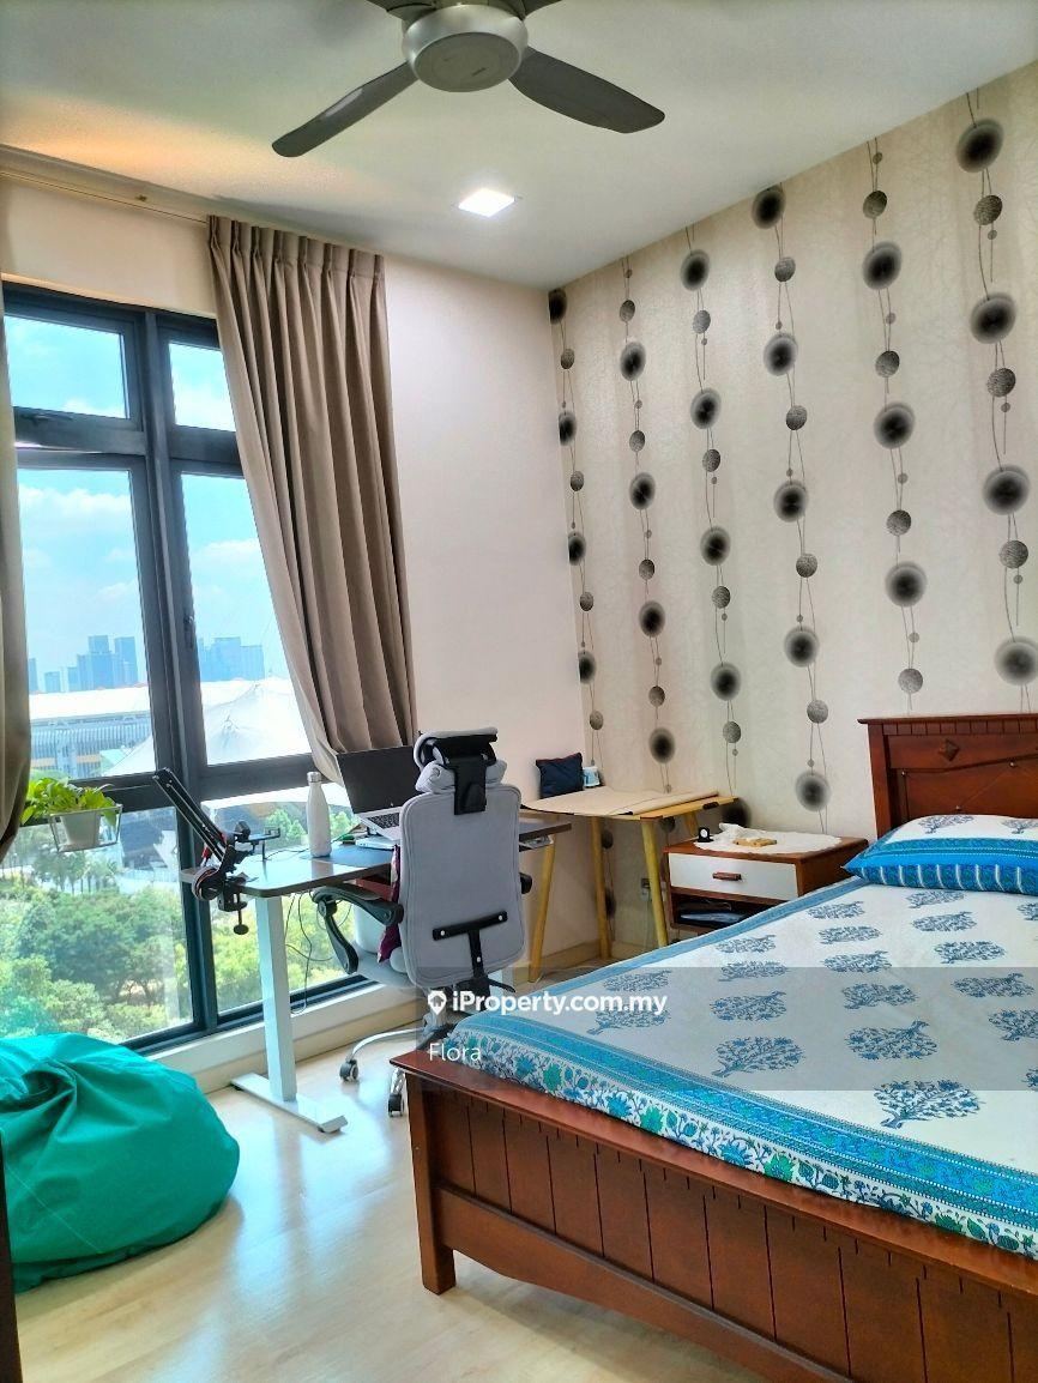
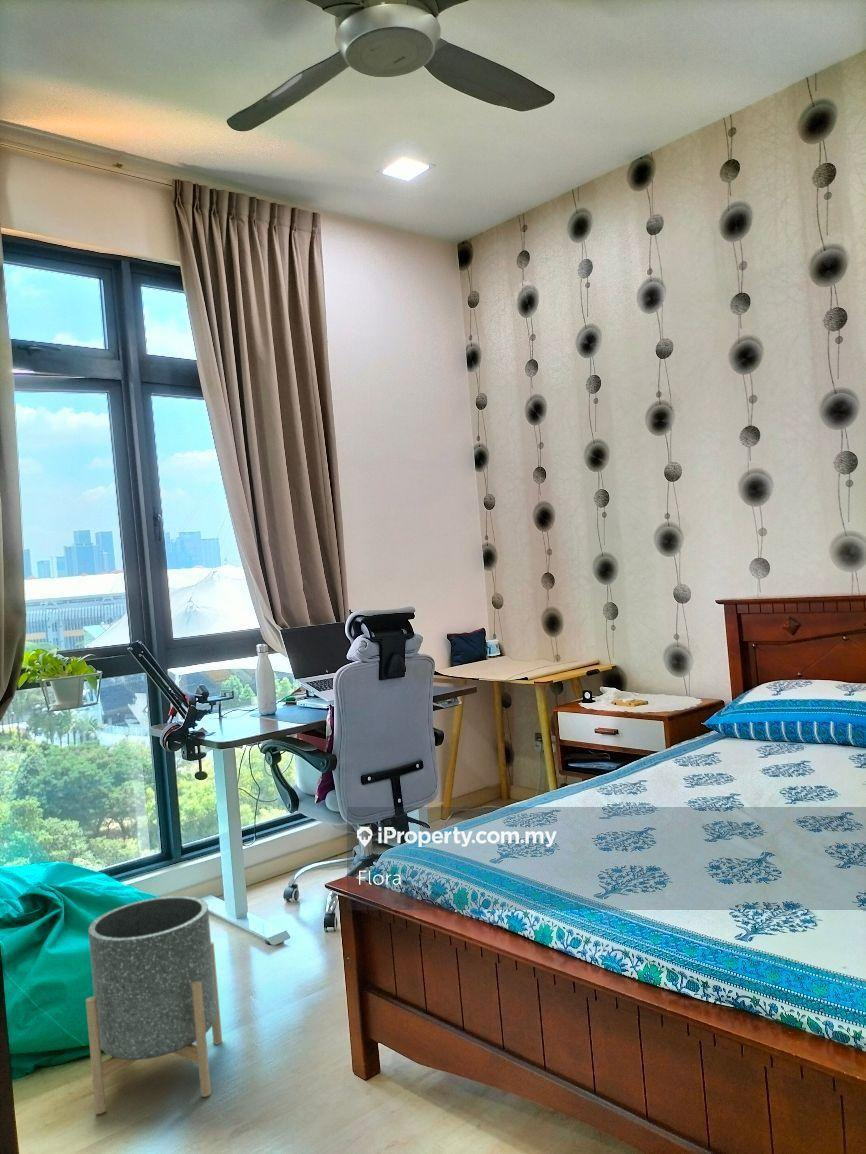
+ planter (156, 995)
